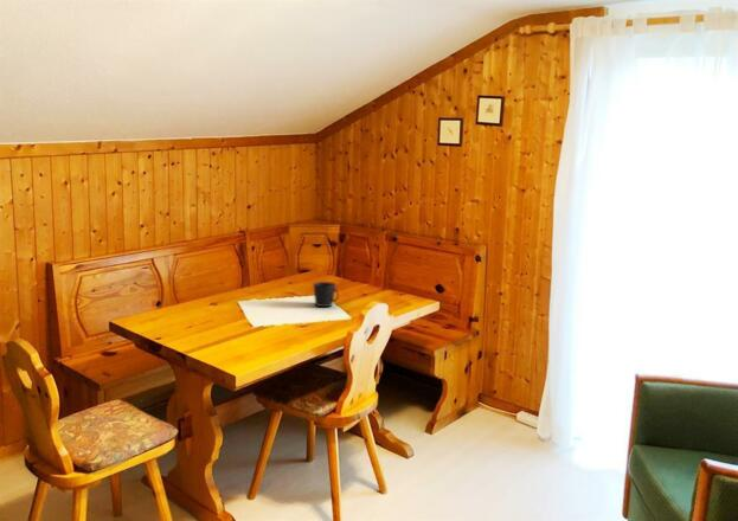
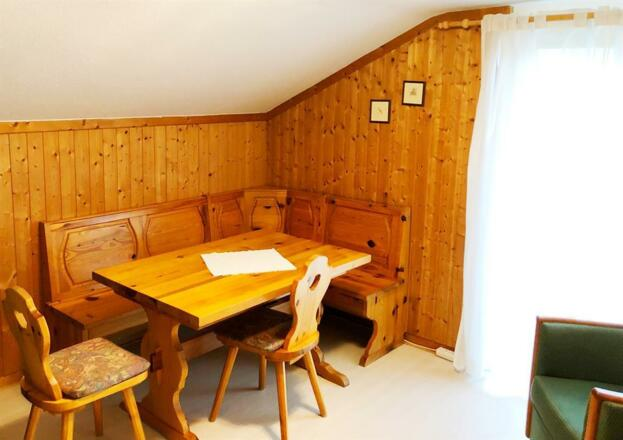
- cup (326, 295)
